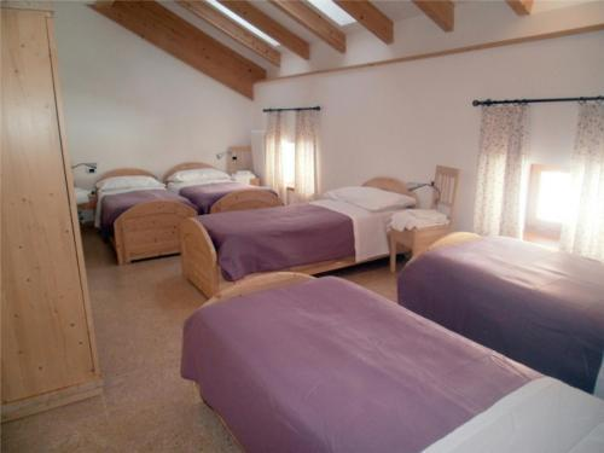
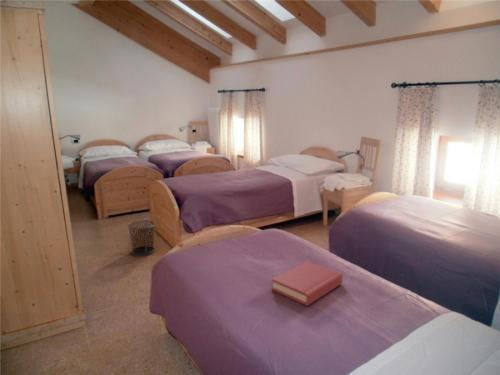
+ waste bin (142, 237)
+ hardback book (307, 281)
